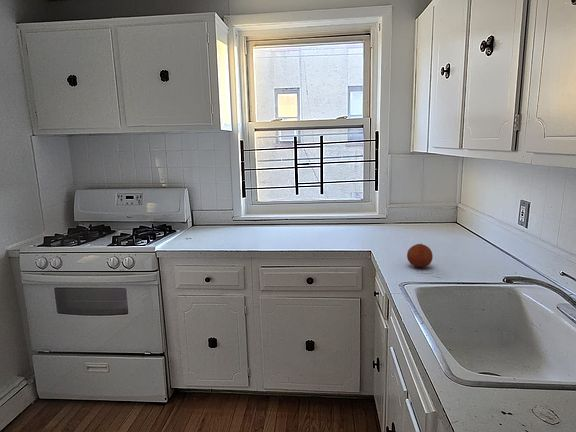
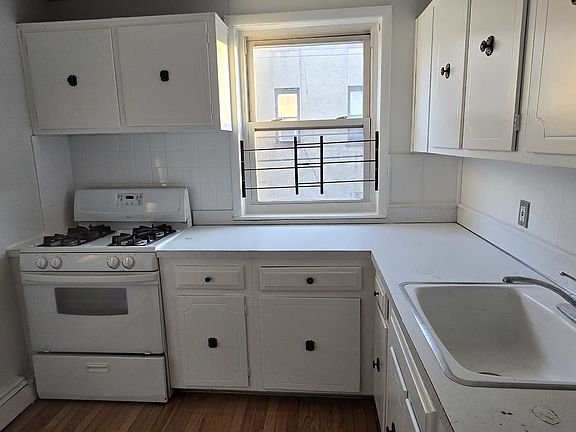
- fruit (419, 255)
